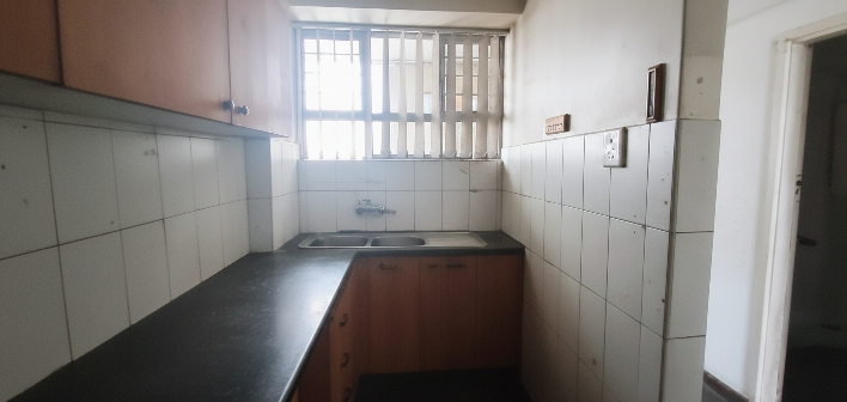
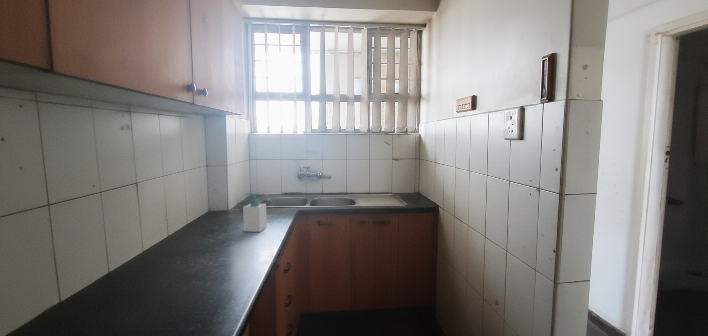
+ soap bottle (254, 211)
